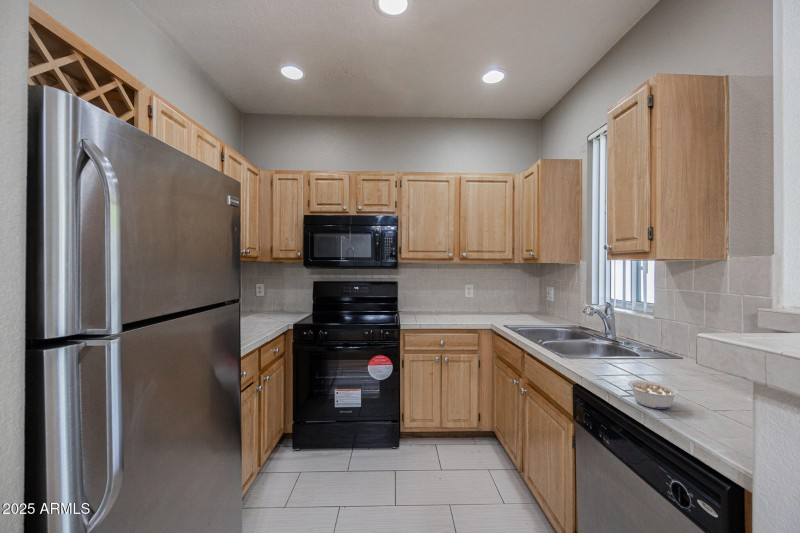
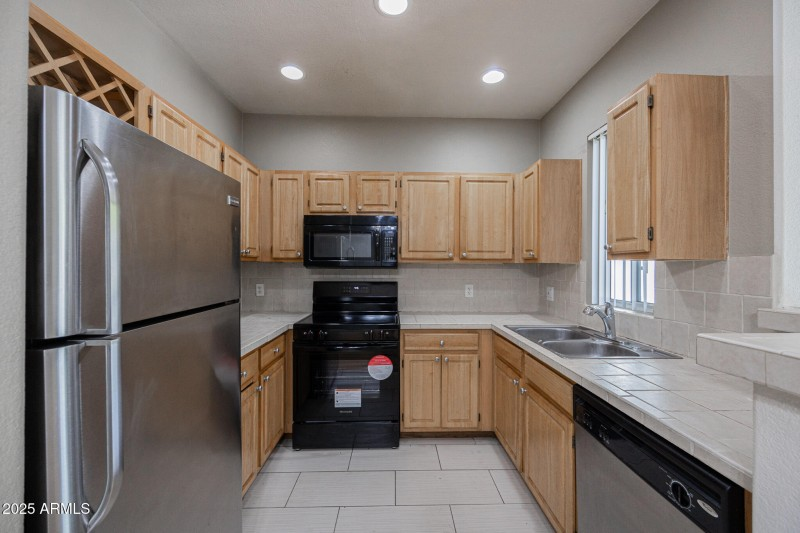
- legume (653, 394)
